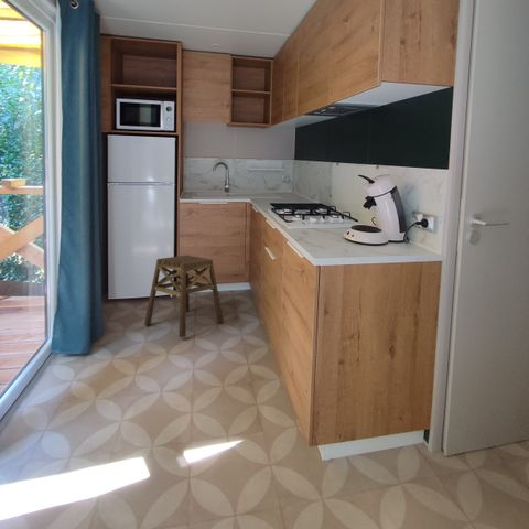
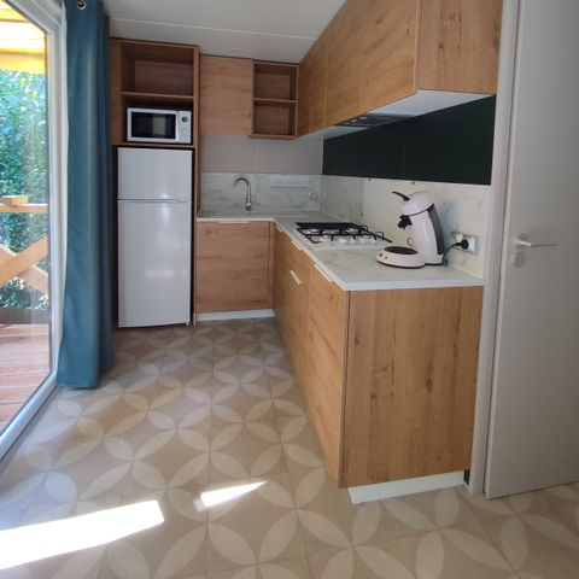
- stool (184, 292)
